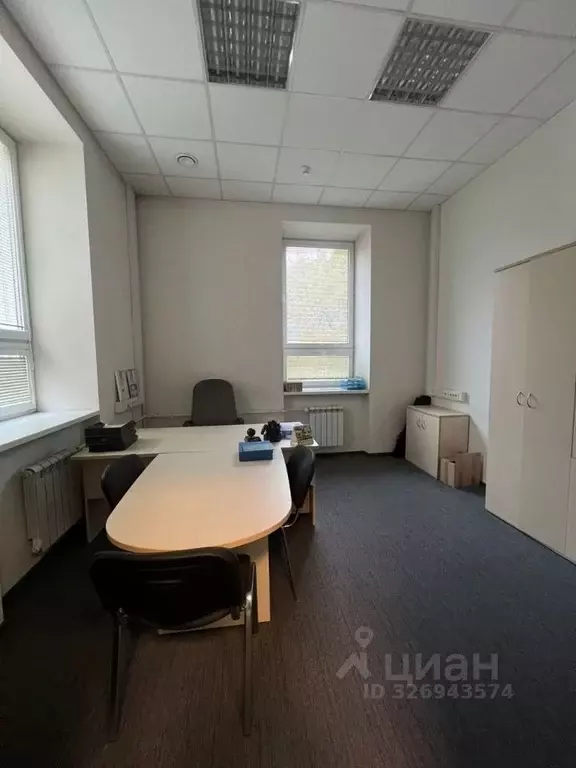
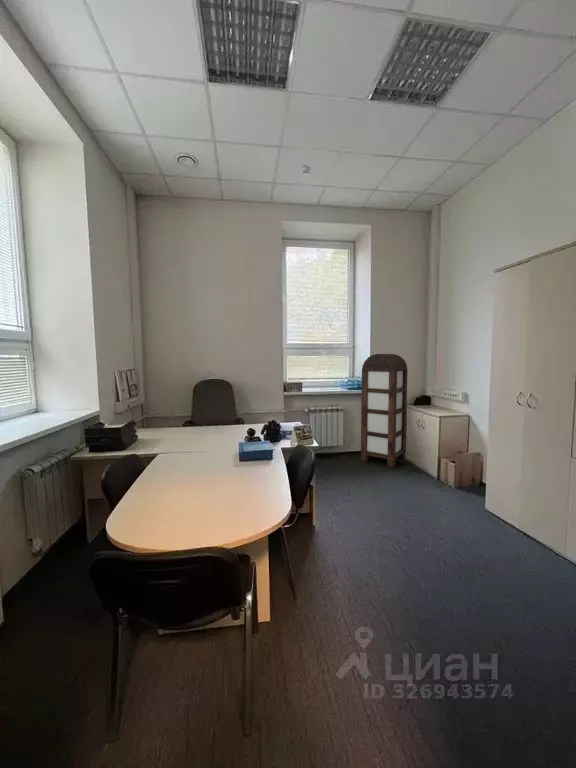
+ bookshelf (384, 407)
